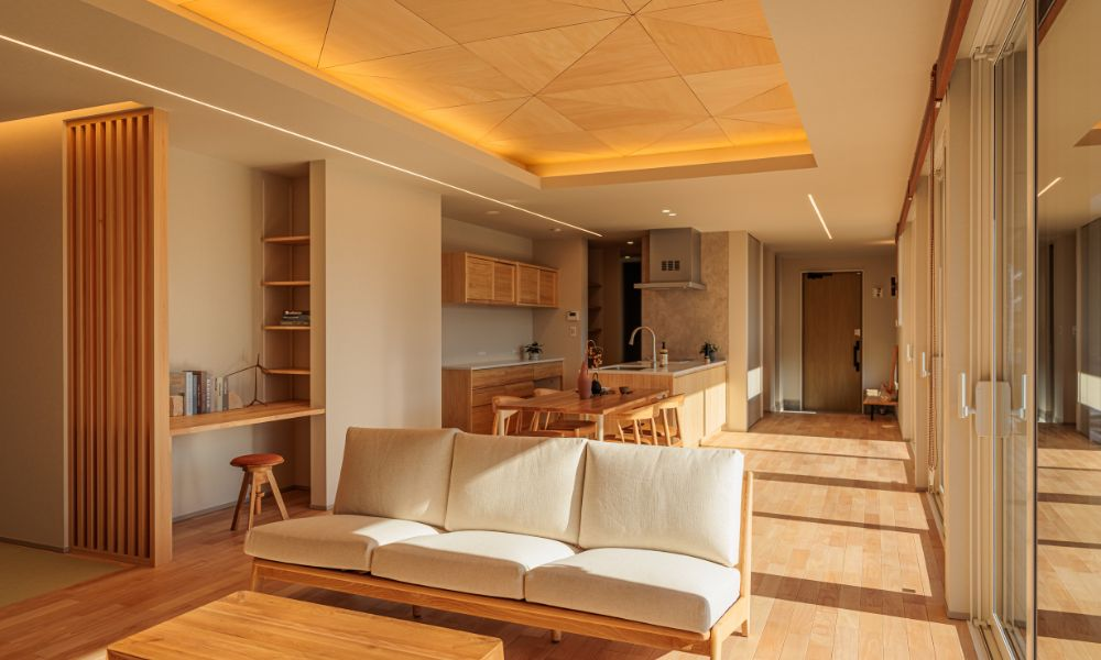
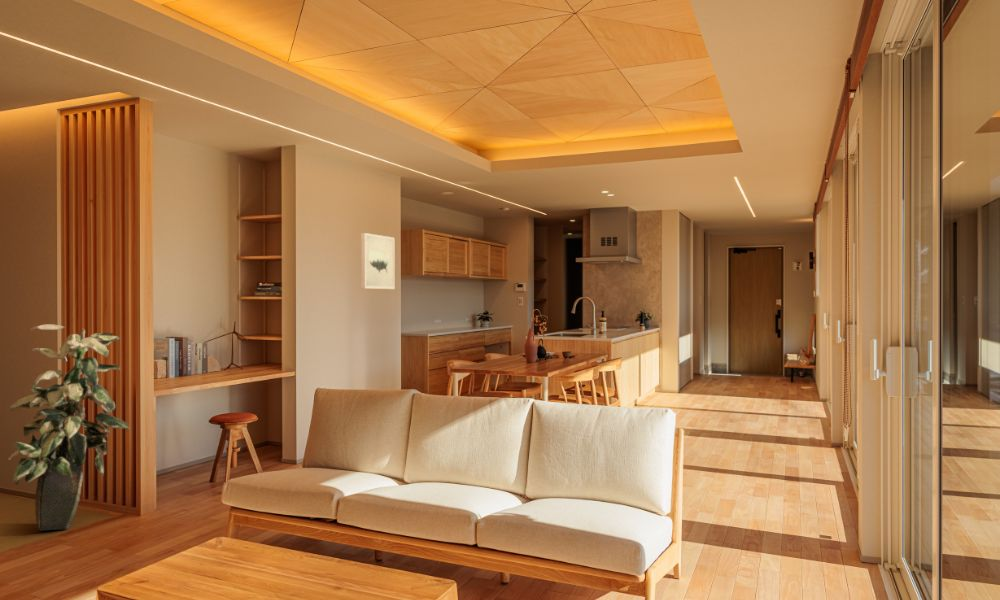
+ wall art (378, 262)
+ indoor plant (63, 424)
